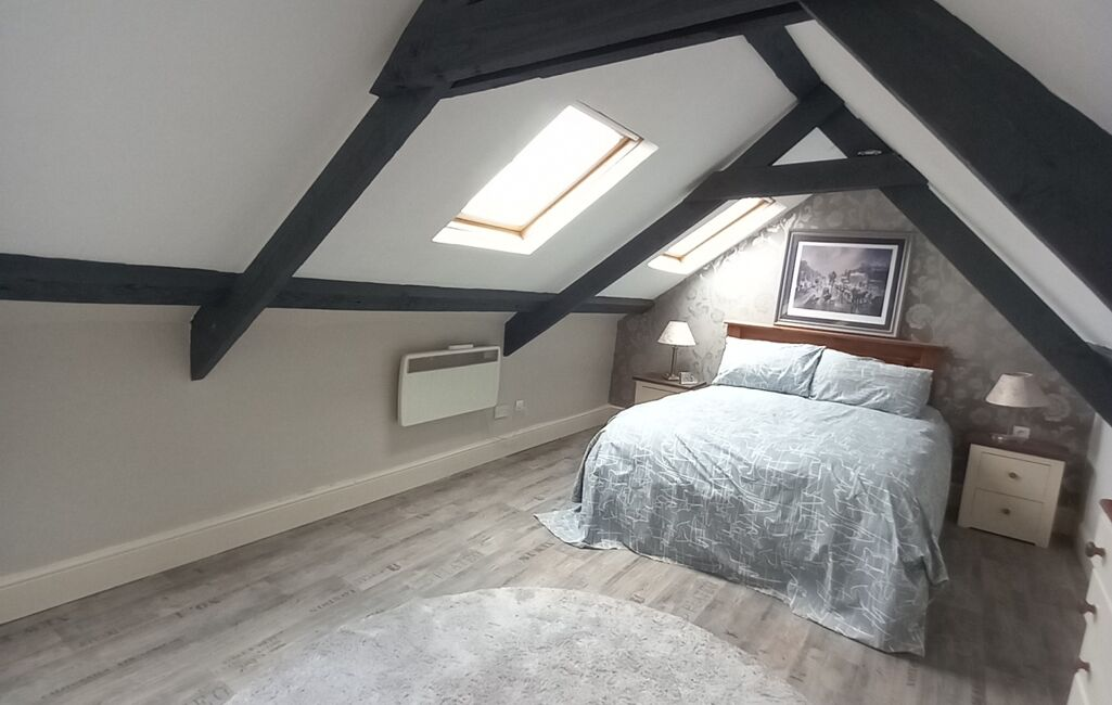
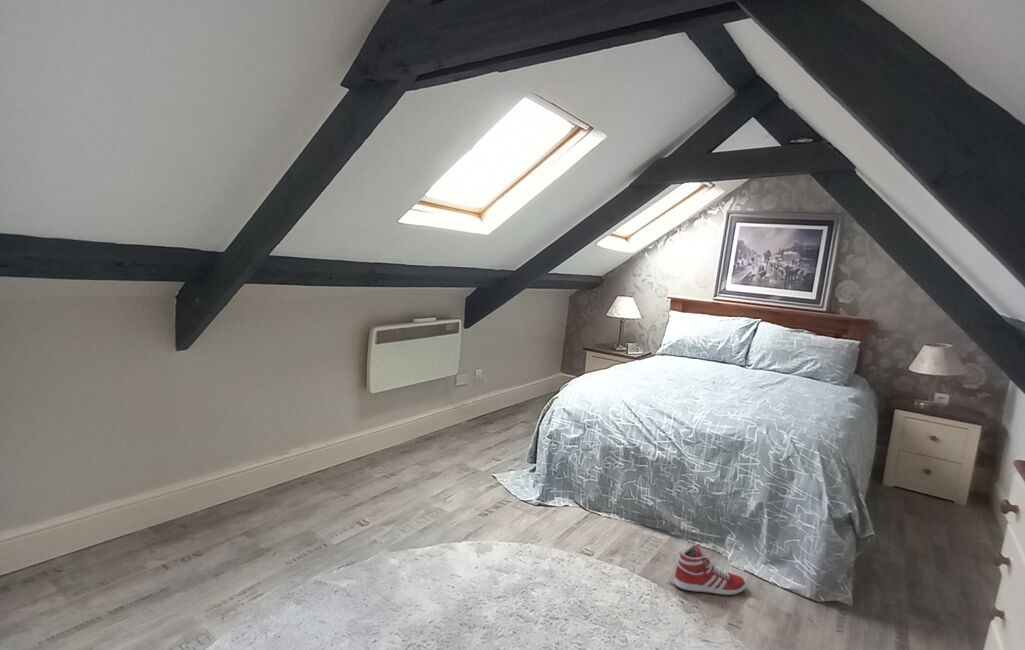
+ sneaker (712, 568)
